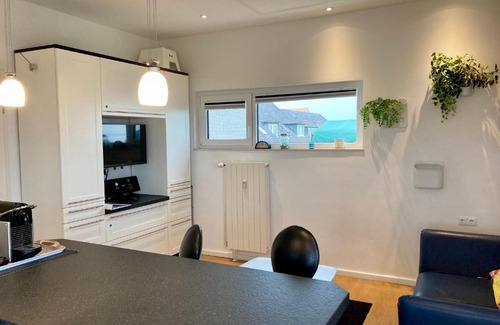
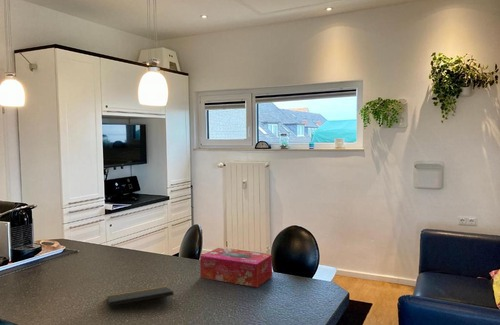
+ tissue box (236, 266)
+ notepad (139, 295)
